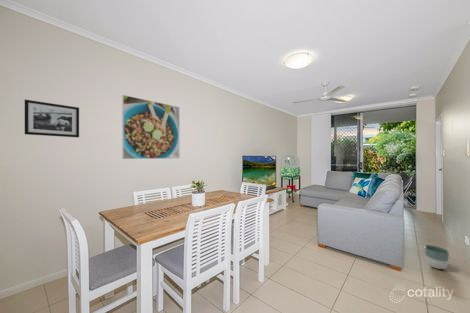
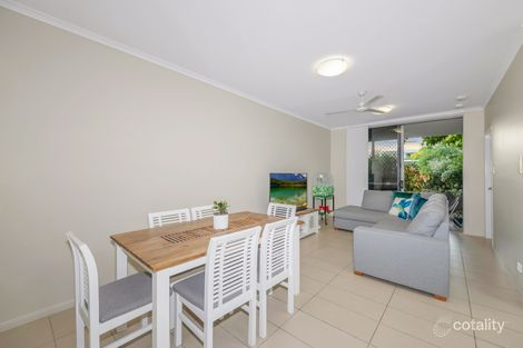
- picture frame (53, 120)
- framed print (153, 130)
- planter (436, 258)
